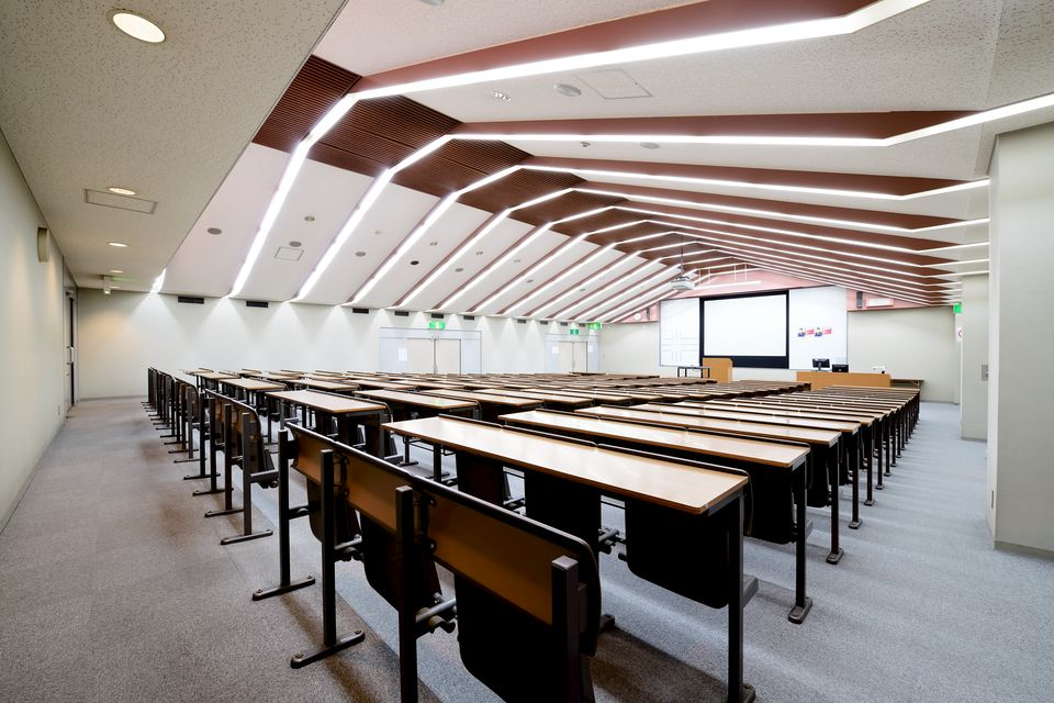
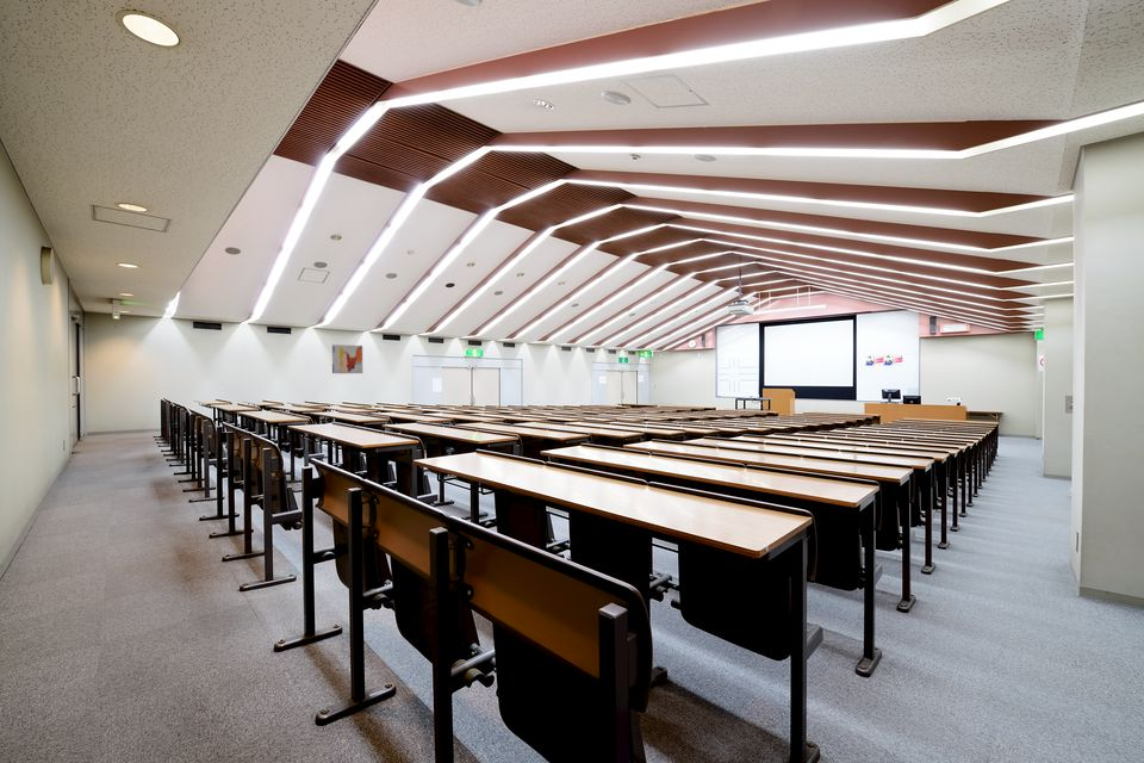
+ wall art (347, 359)
